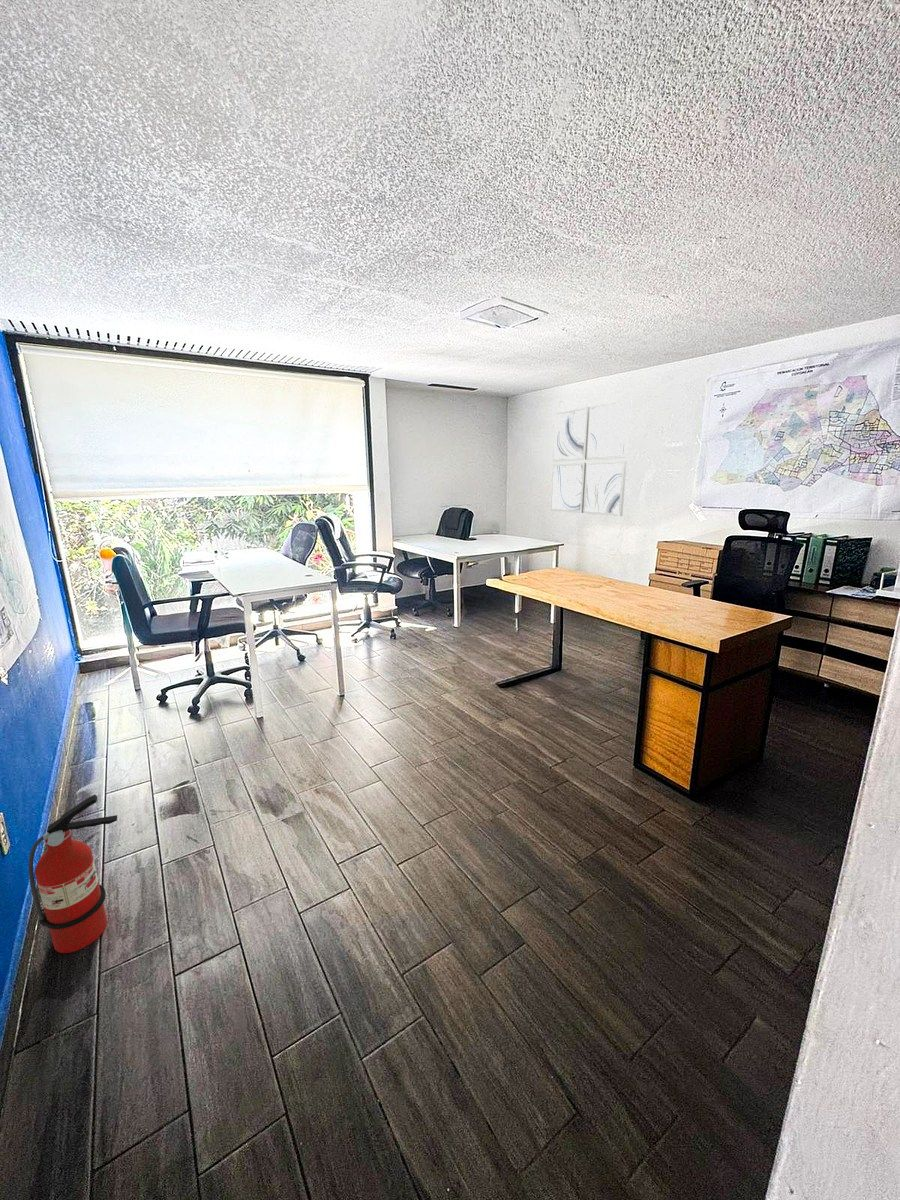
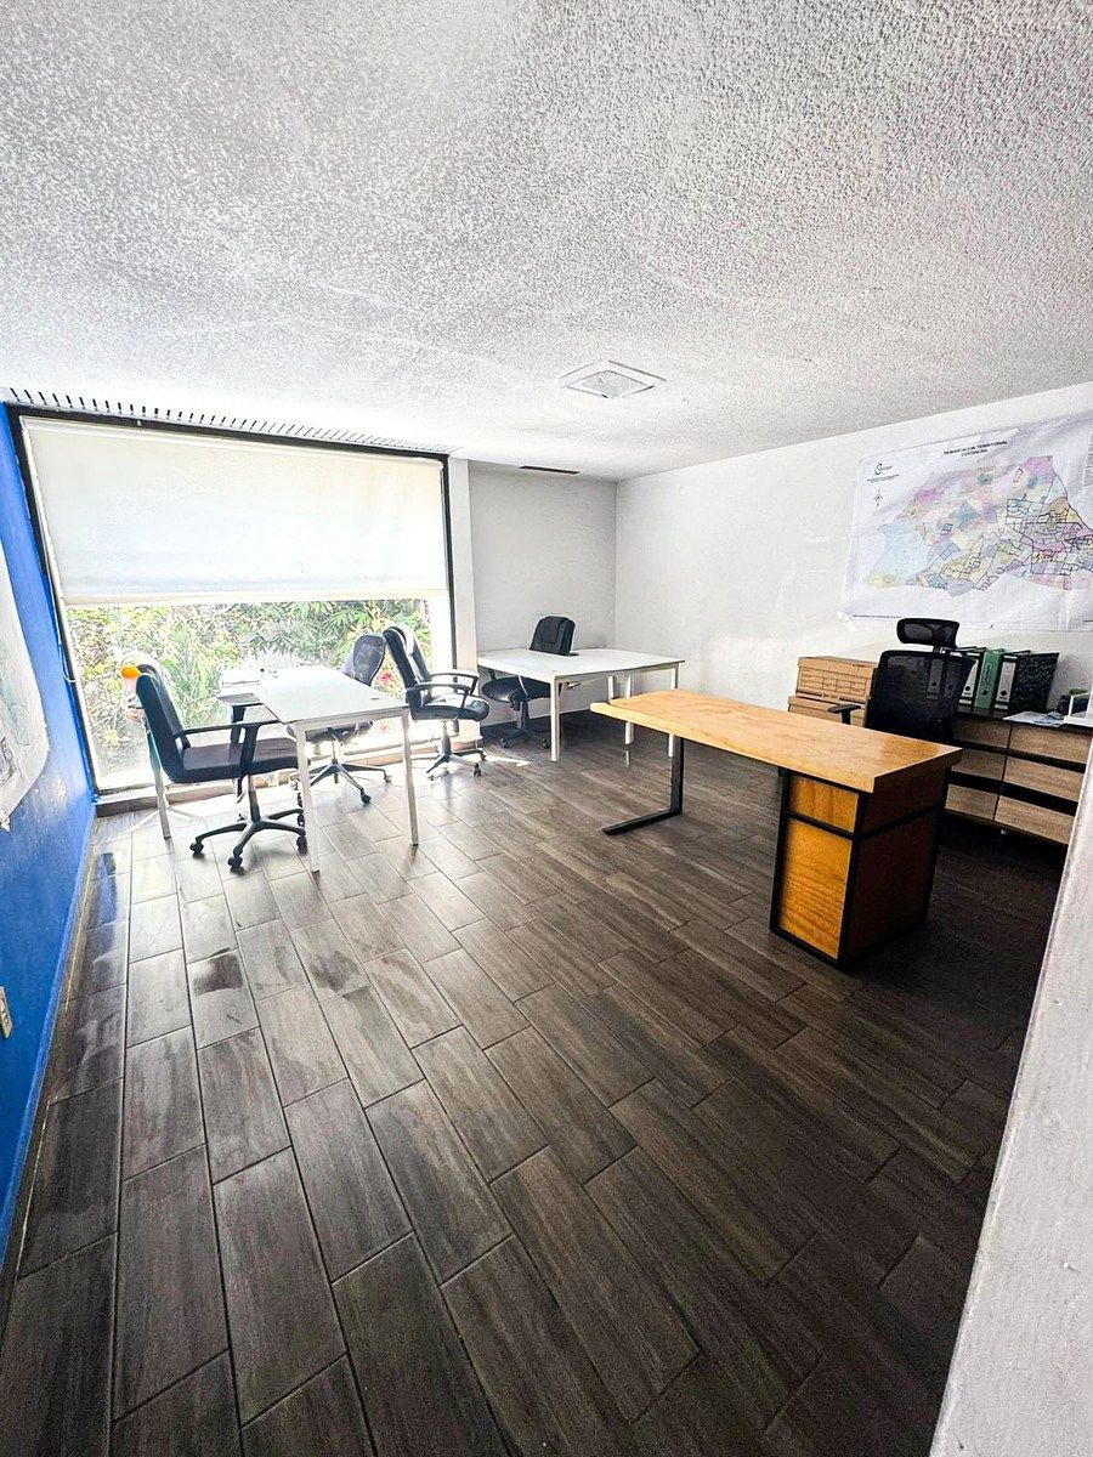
- fire extinguisher (79, 868)
- wall art (586, 459)
